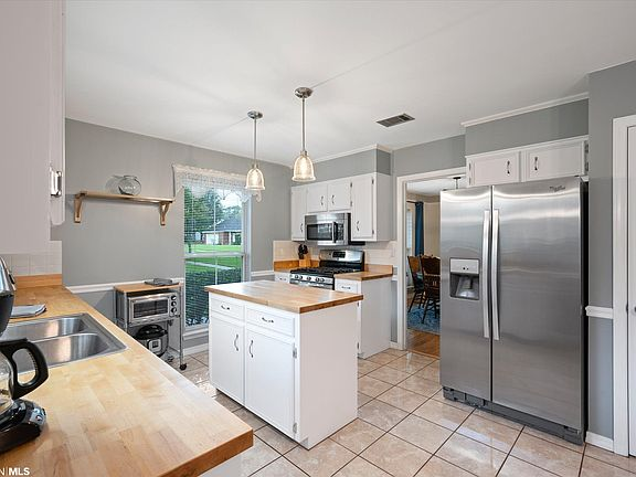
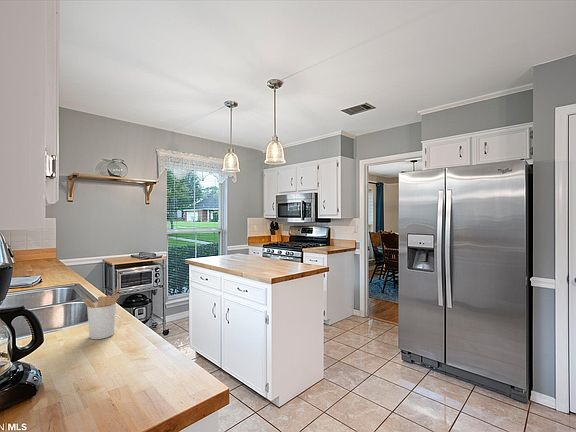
+ utensil holder (104, 313)
